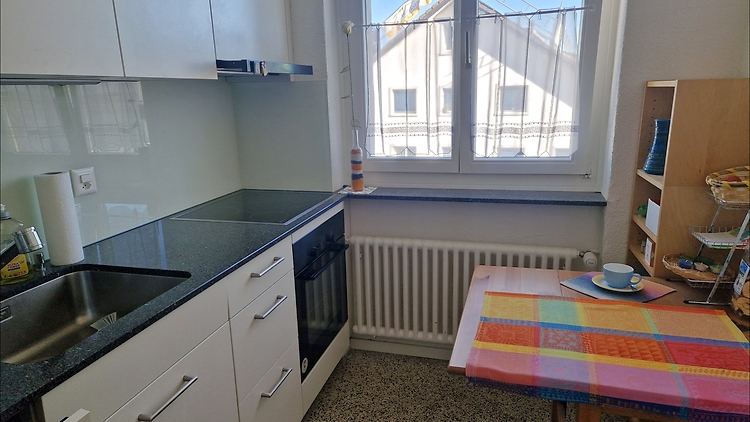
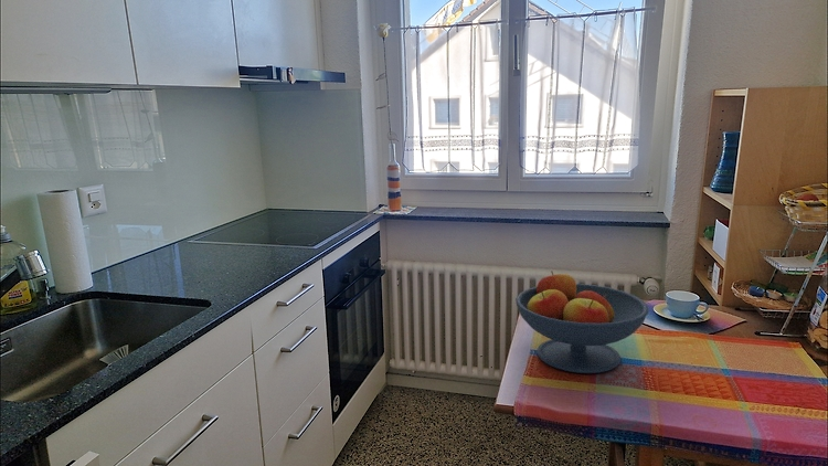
+ fruit bowl (578, 319)
